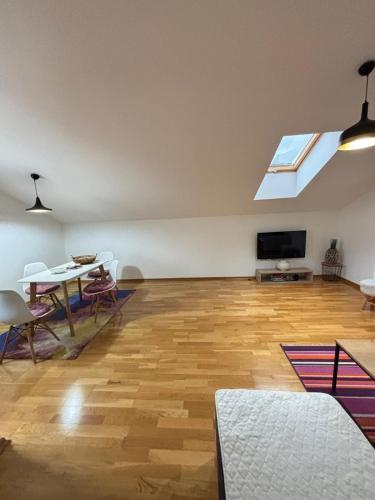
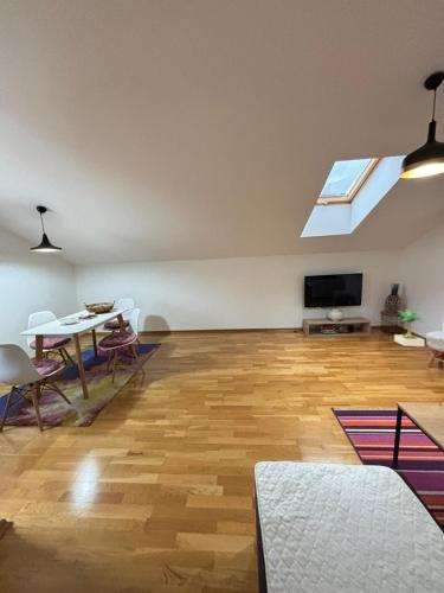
+ potted plant (410, 327)
